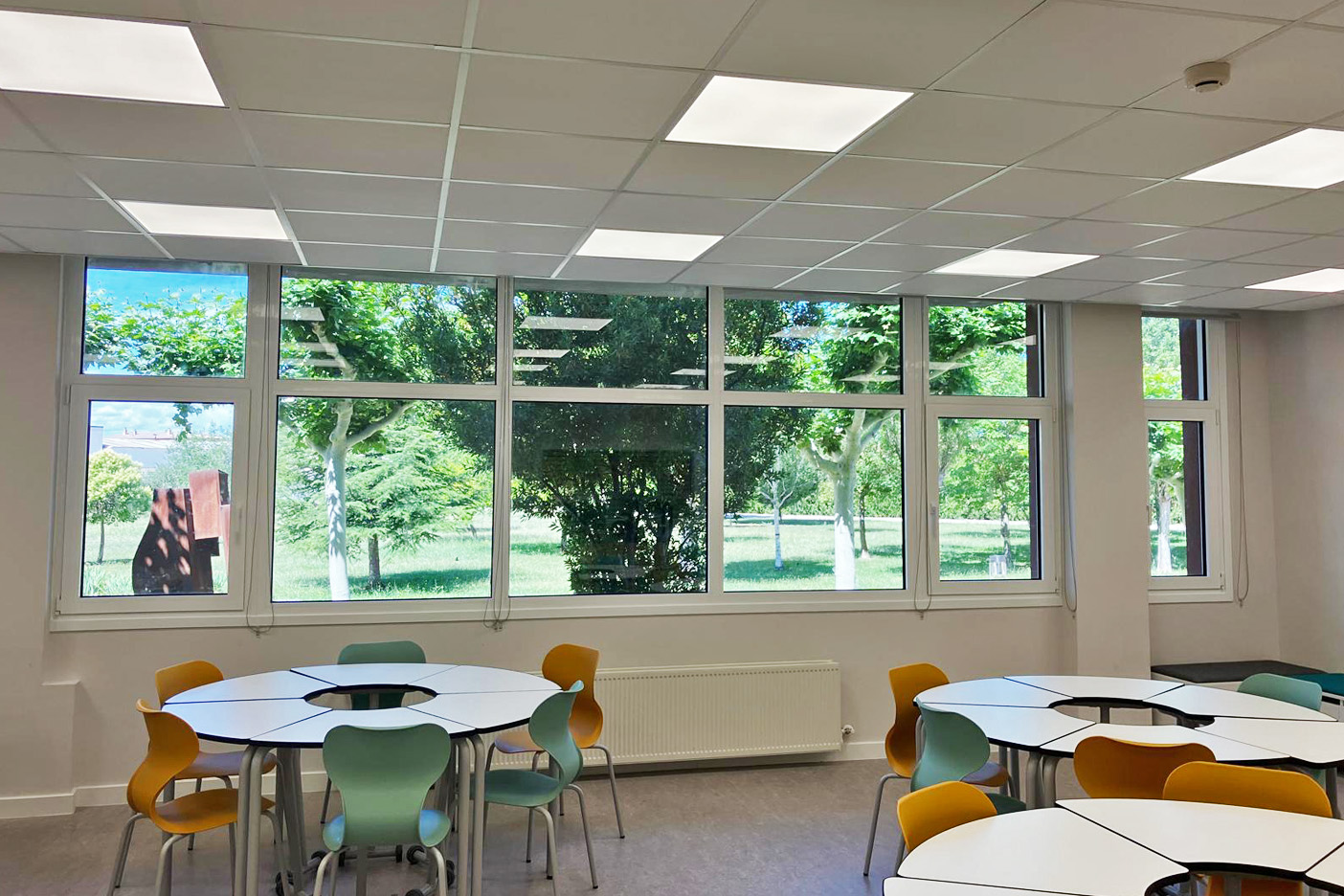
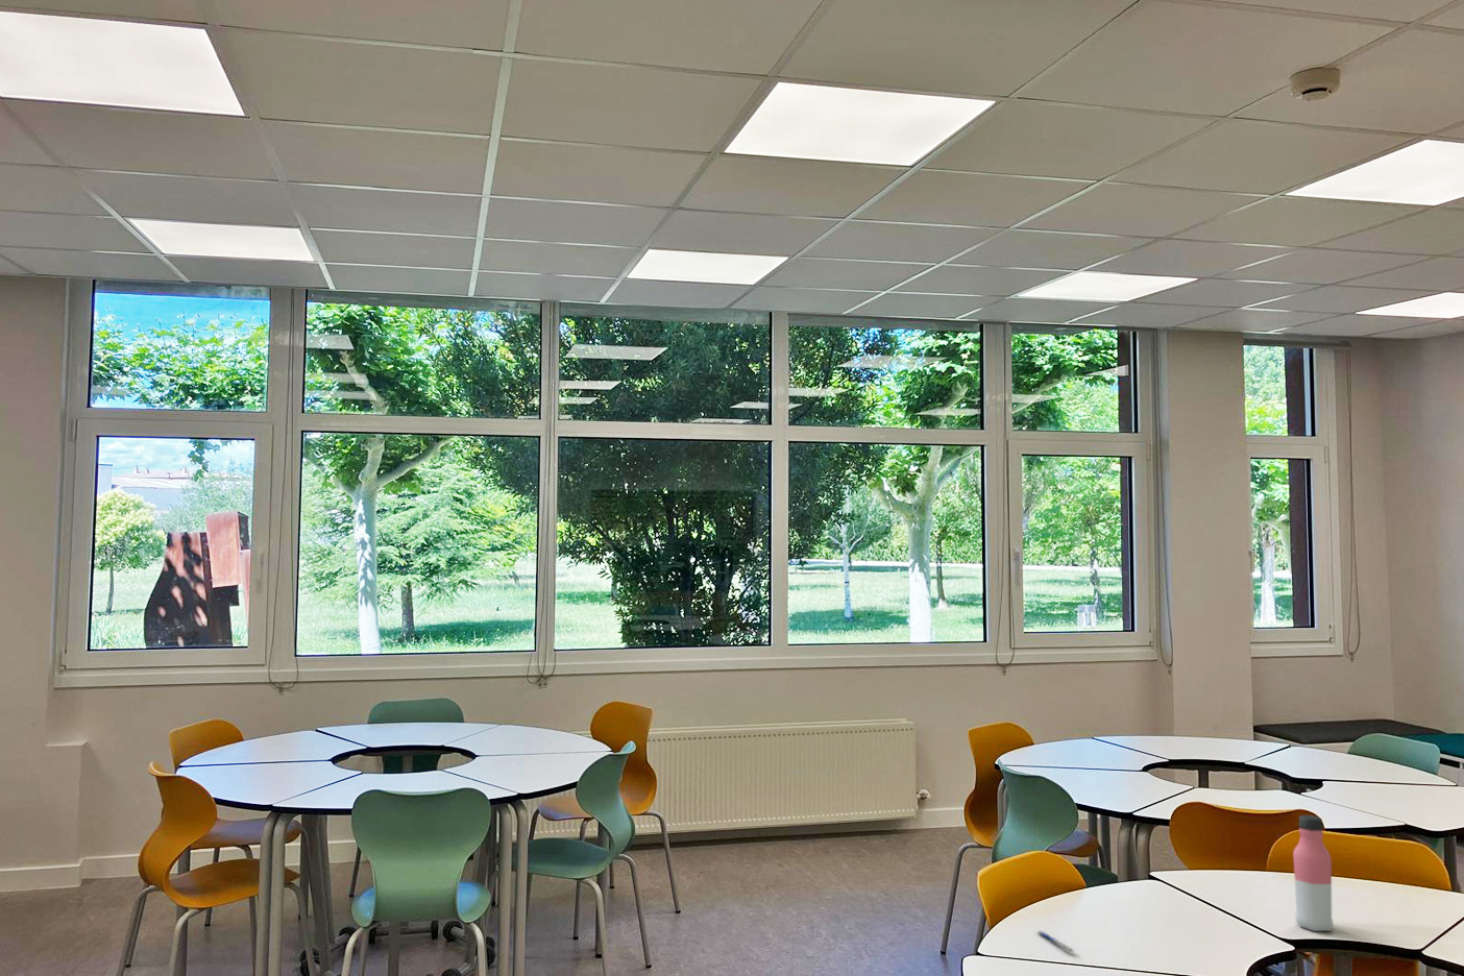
+ water bottle (1311, 870)
+ pen (1056, 940)
